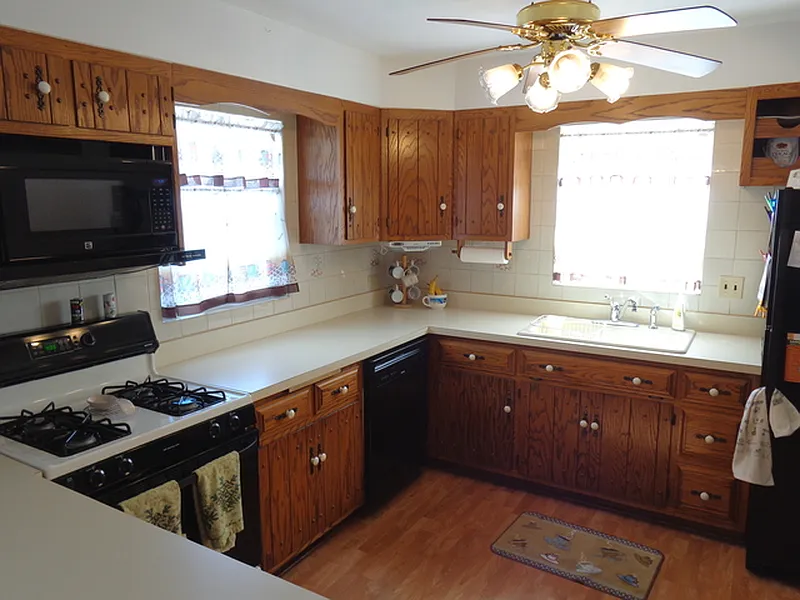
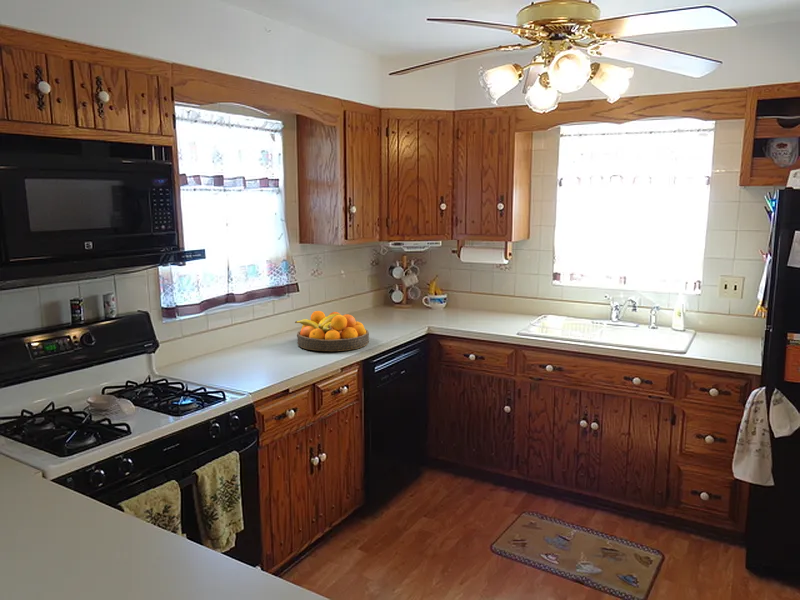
+ fruit bowl (333, 327)
